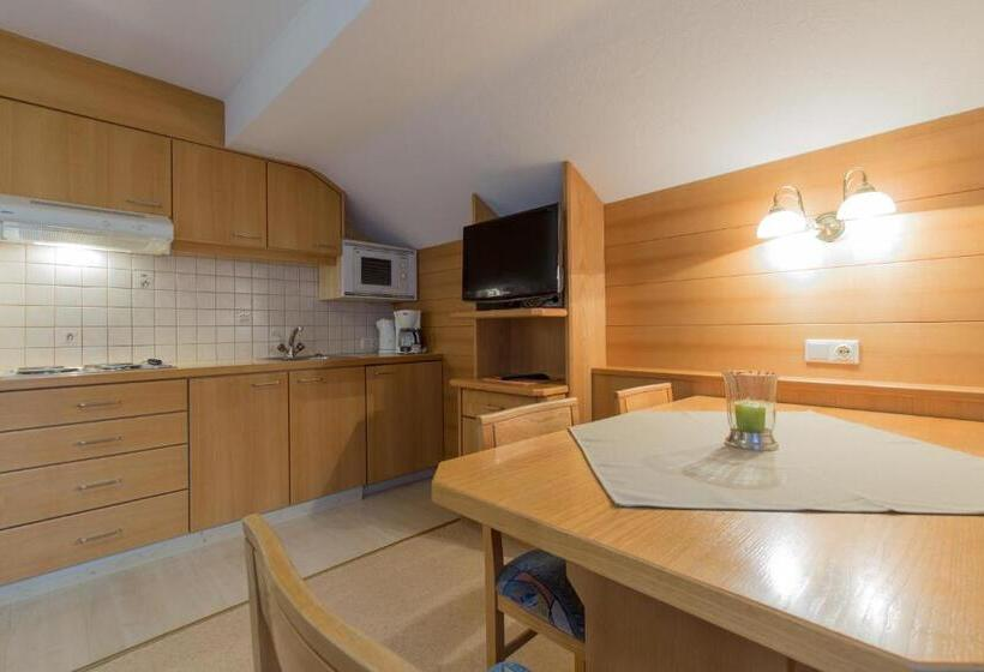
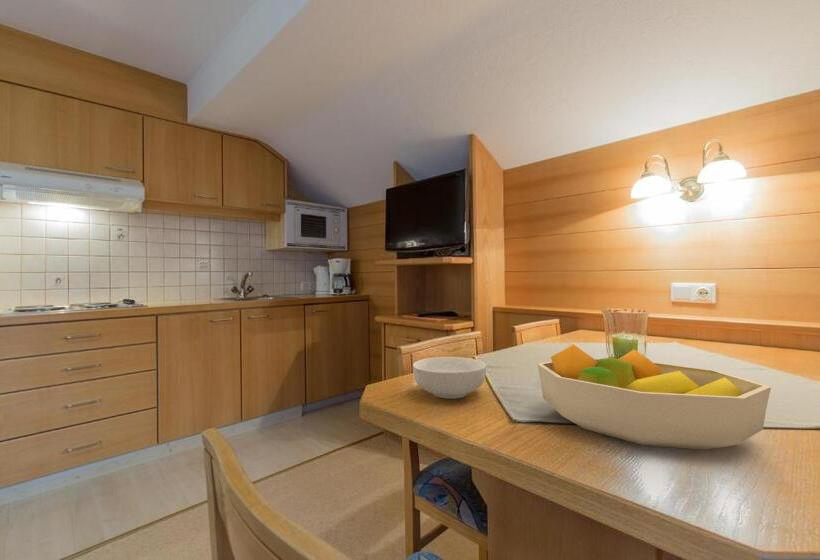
+ fruit bowl (638, 387)
+ cereal bowl (449, 378)
